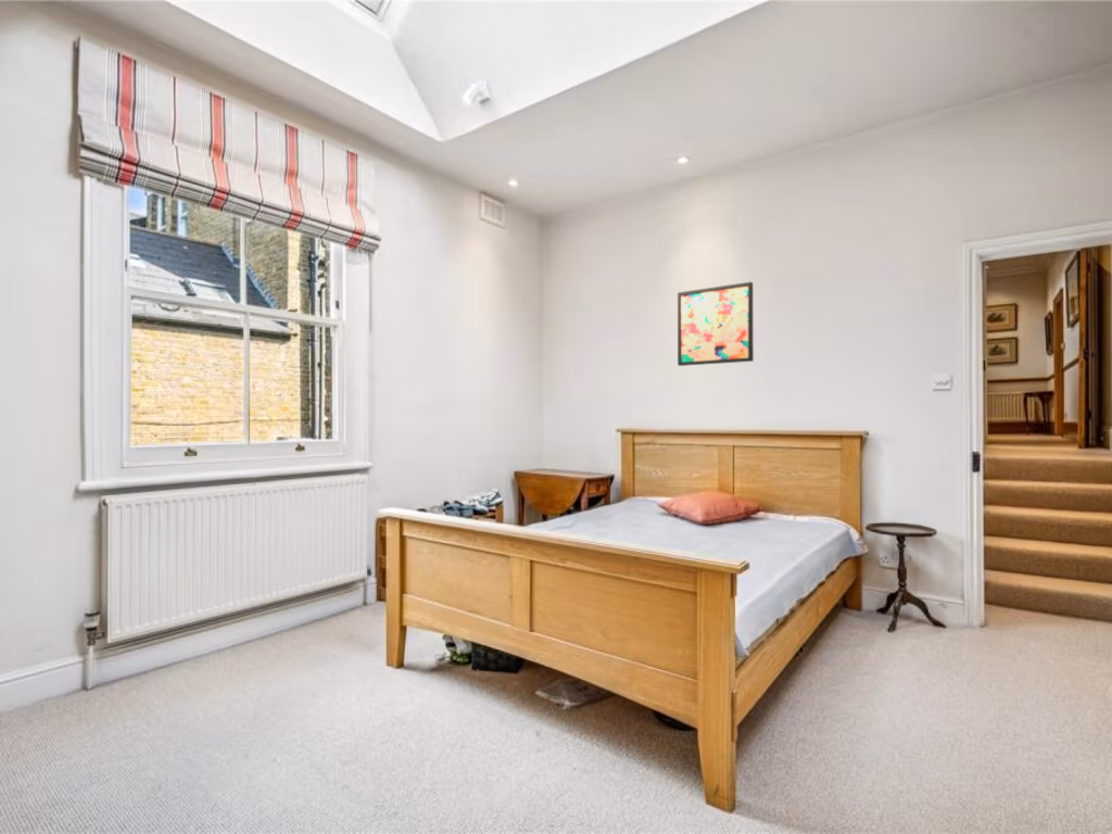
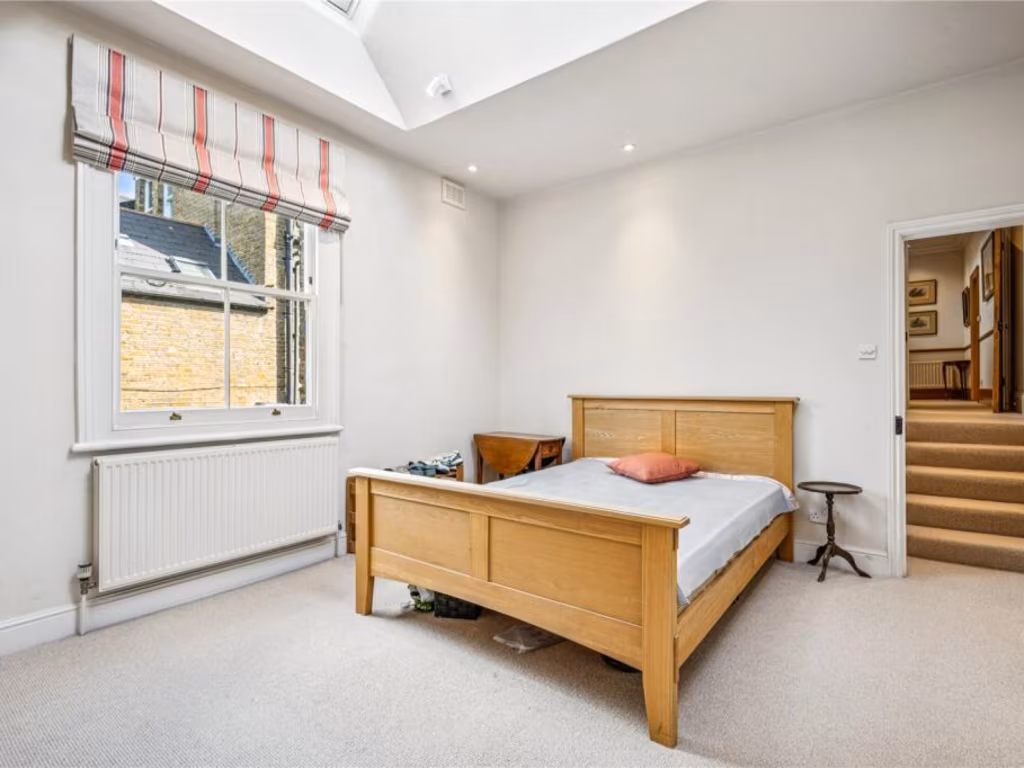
- wall art (713, 325)
